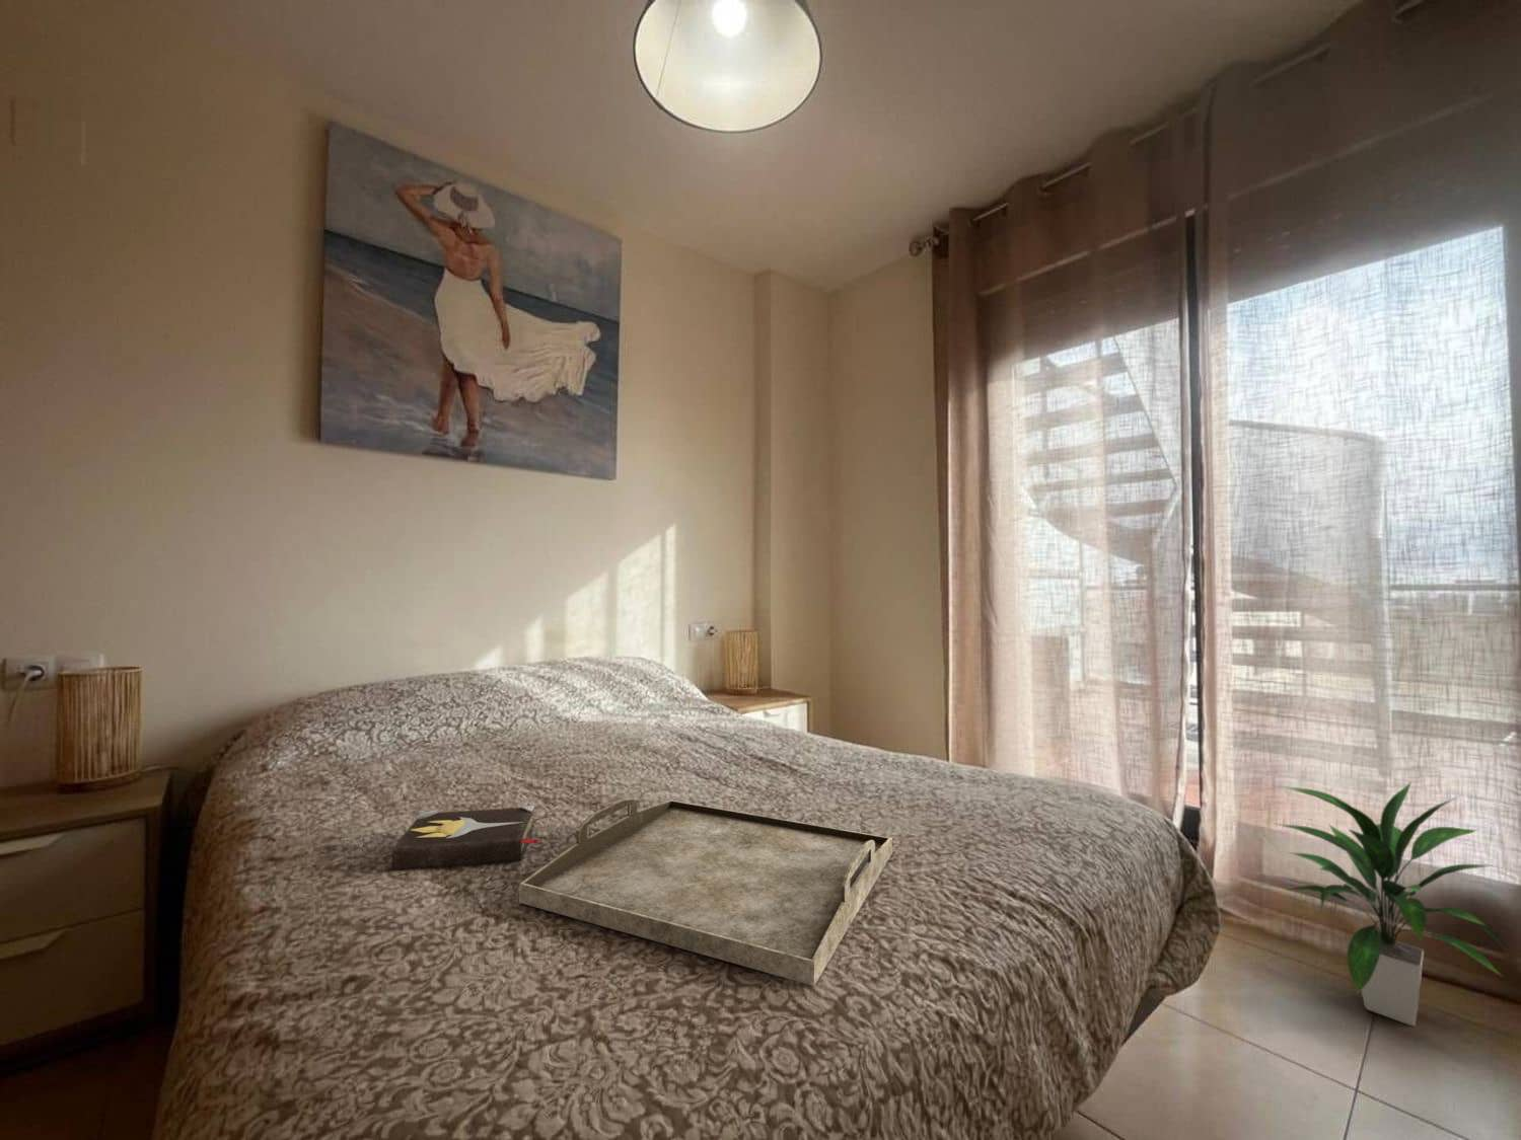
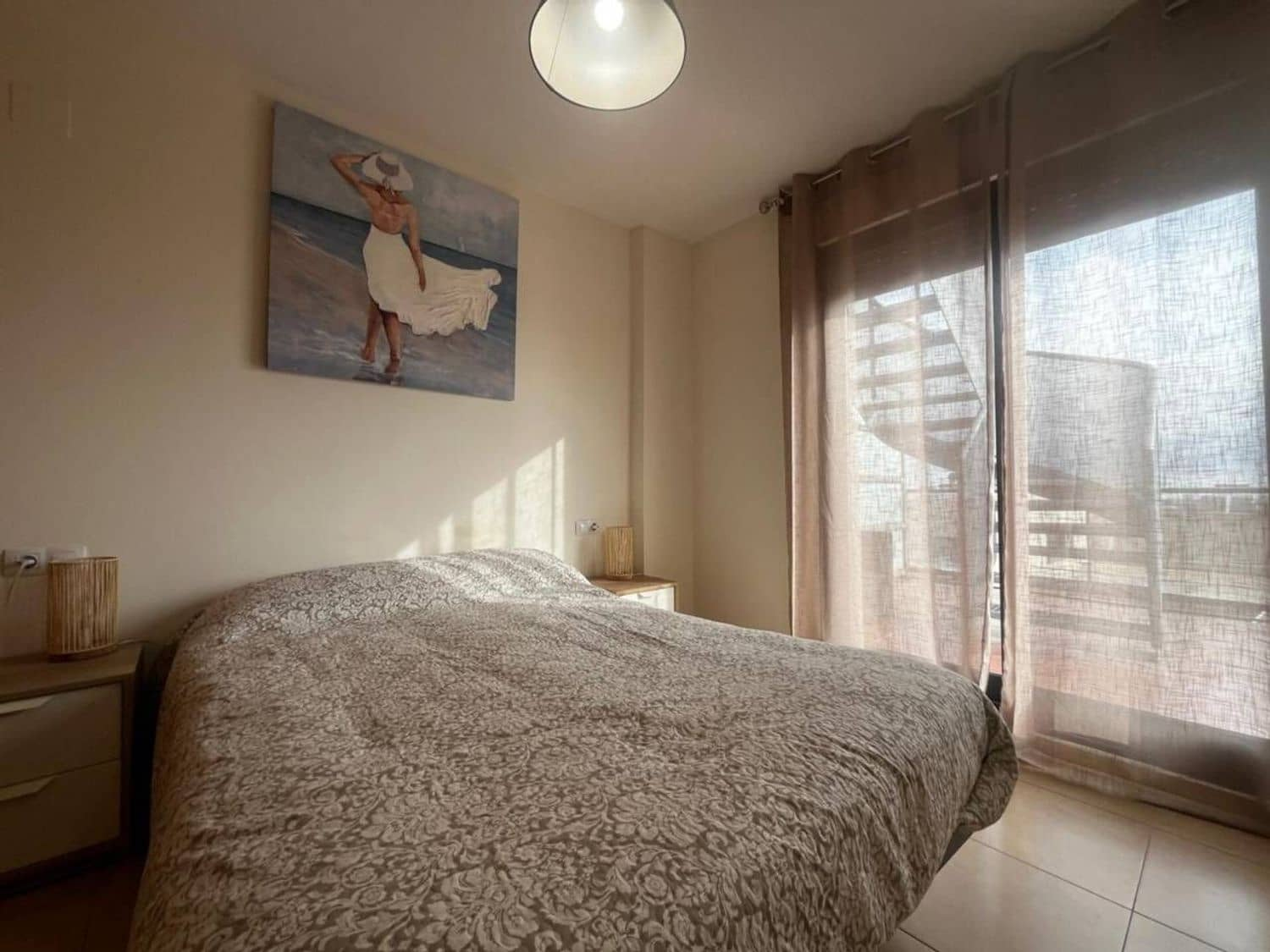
- serving tray (722, 851)
- hardback book (468, 835)
- indoor plant (1381, 893)
